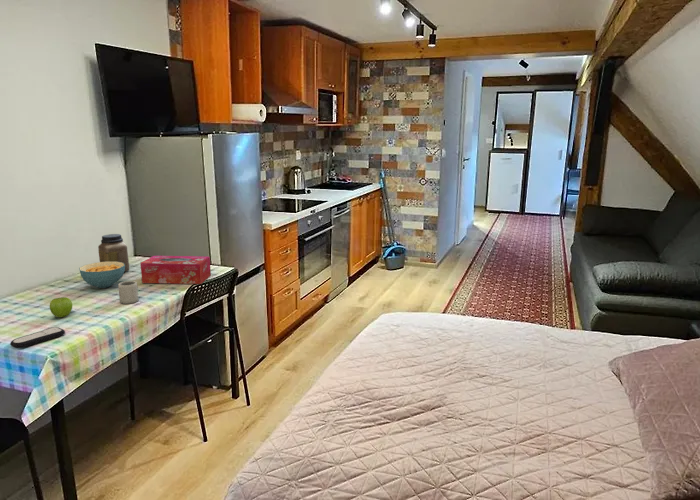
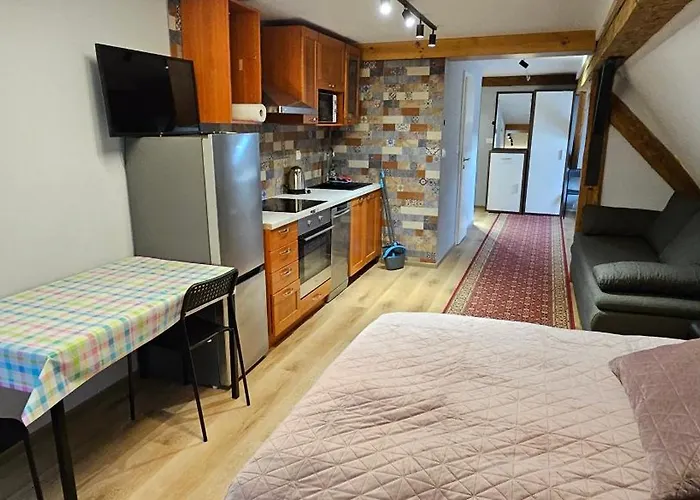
- cup (129, 291)
- cereal bowl (103, 276)
- jar (113, 253)
- fruit (61, 306)
- tissue box (176, 269)
- remote control (38, 337)
